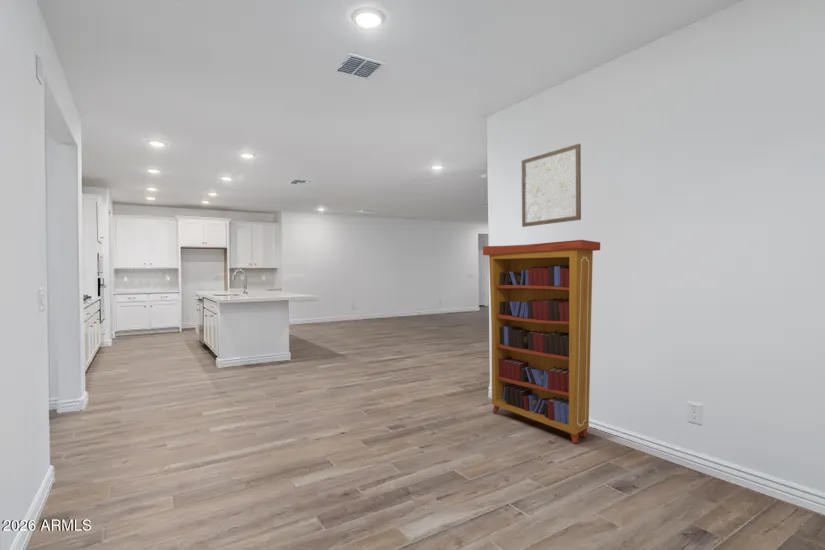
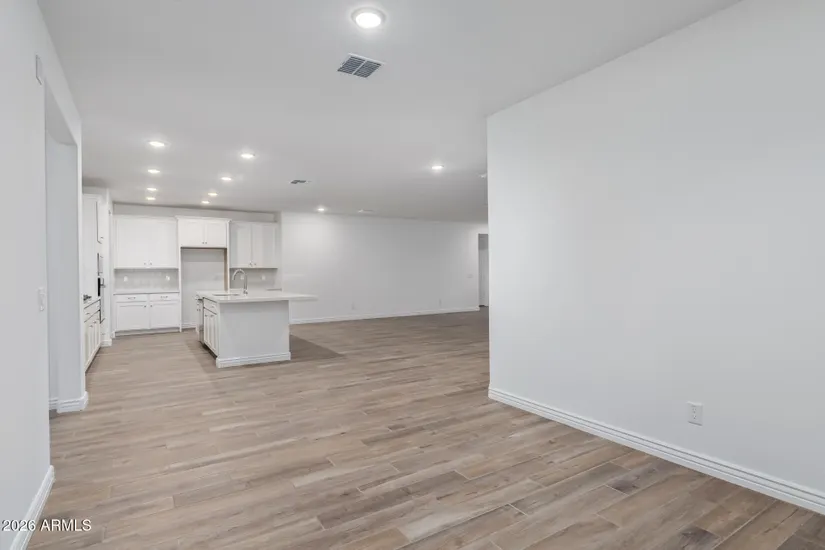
- bookcase (537, 333)
- wall art (552, 187)
